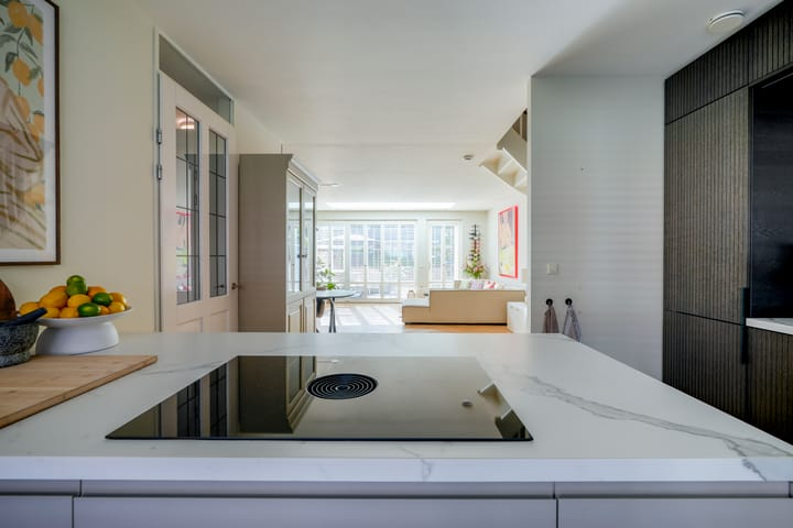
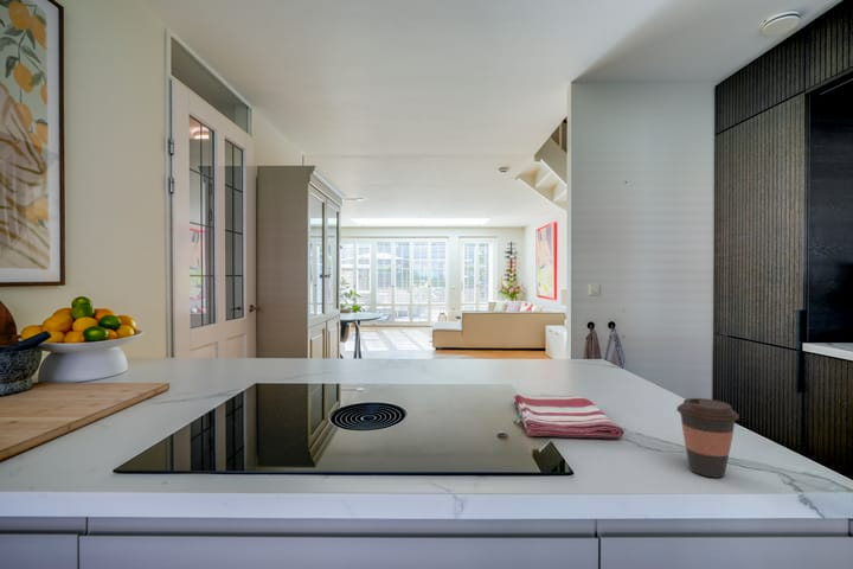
+ dish towel (560, 411)
+ coffee cup (706, 436)
